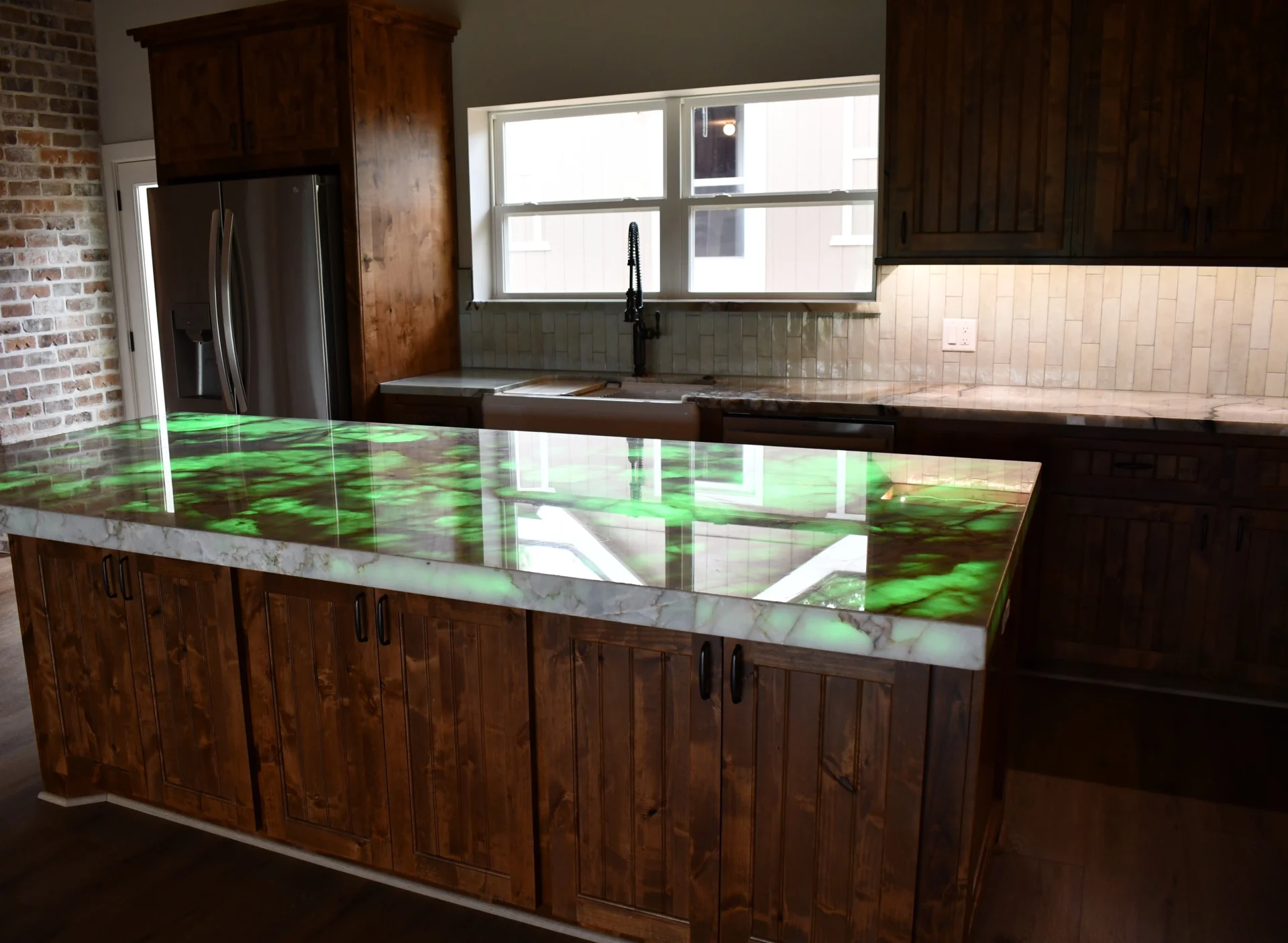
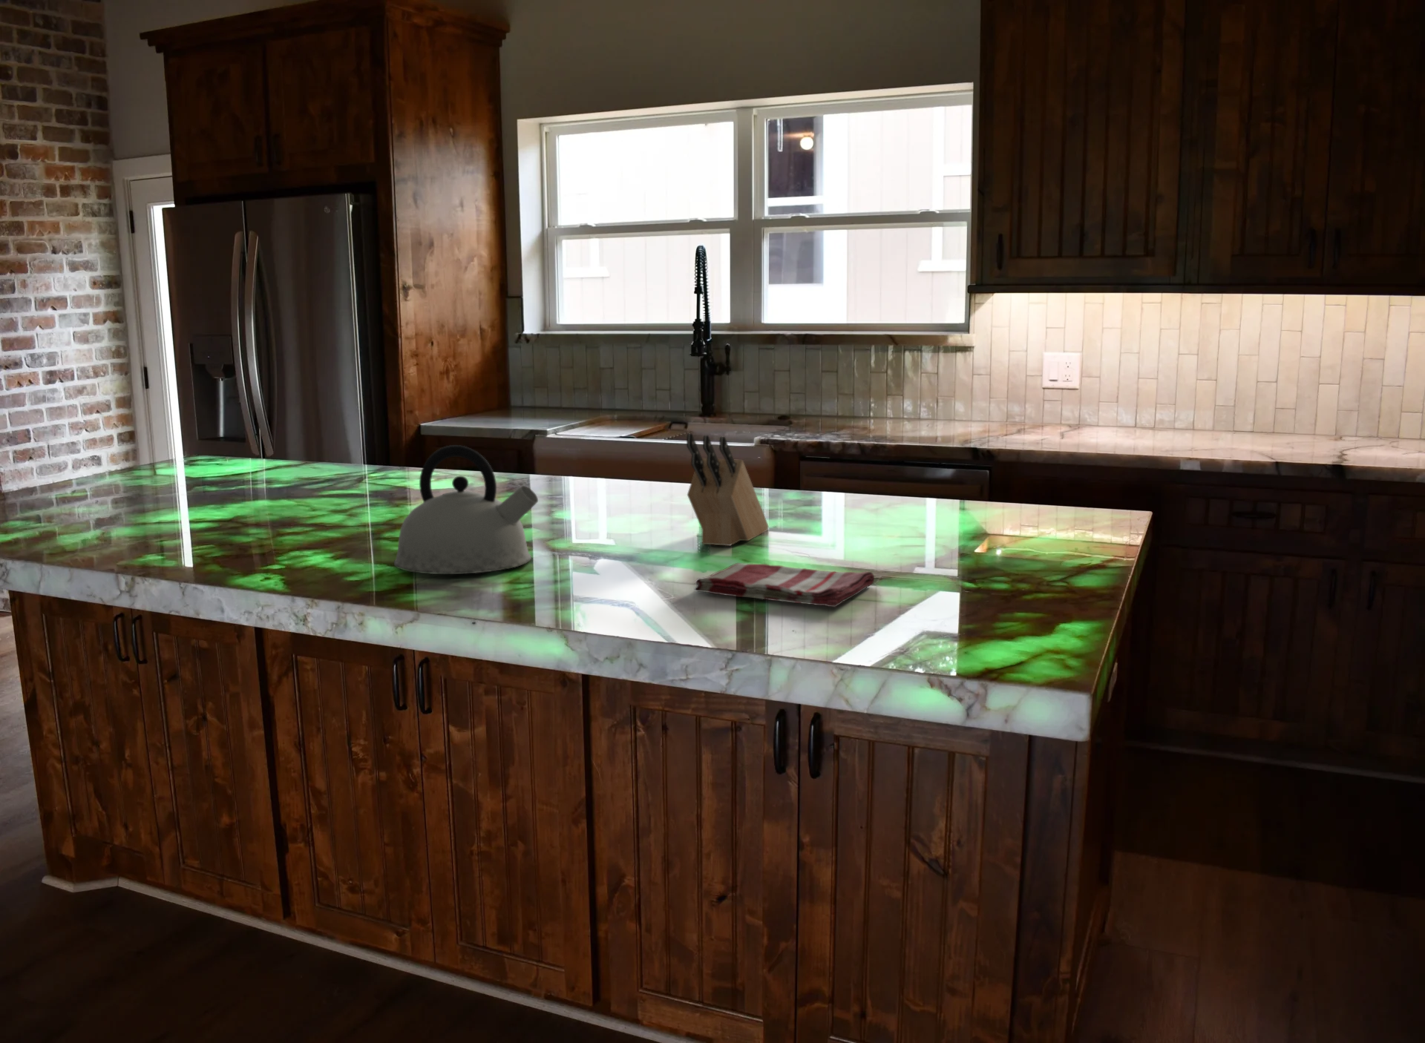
+ knife block (726, 486)
+ kettle (467, 503)
+ dish towel (784, 580)
